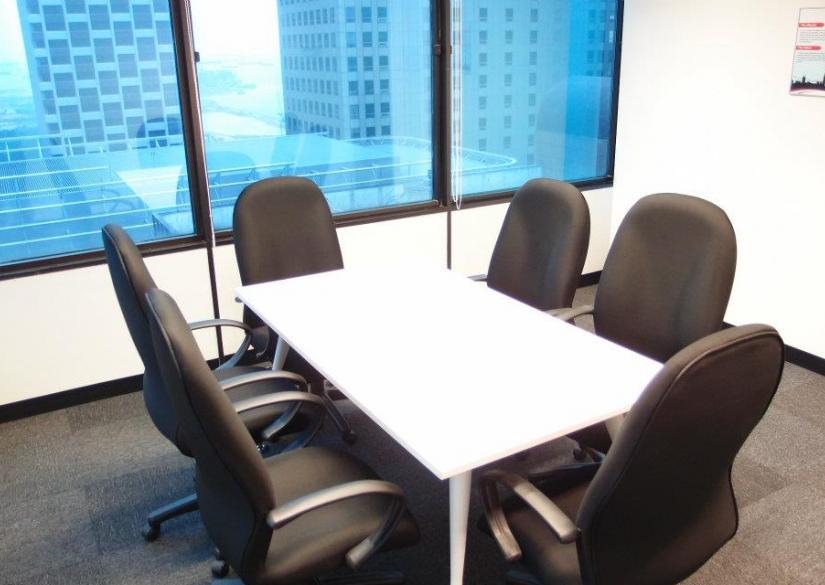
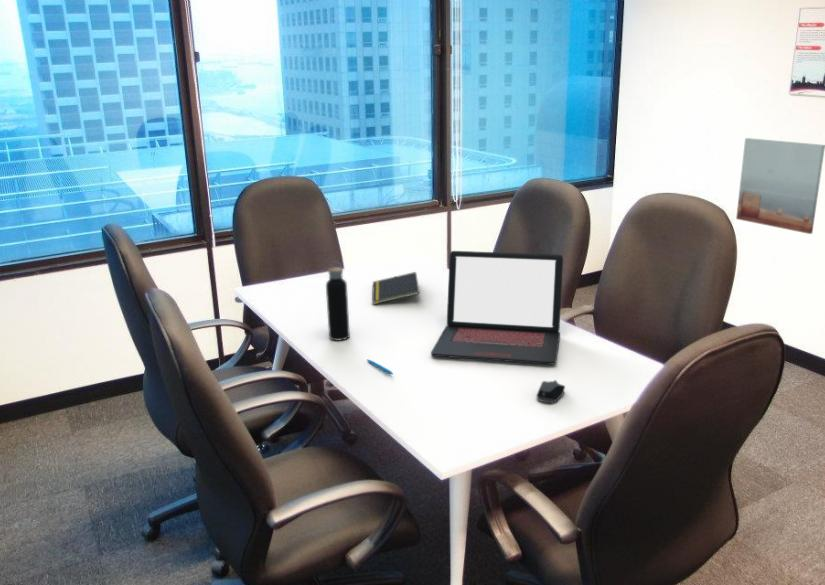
+ notepad (395, 287)
+ wall art (777, 184)
+ computer mouse (550, 388)
+ pen (379, 366)
+ laptop (498, 304)
+ water bottle (337, 300)
